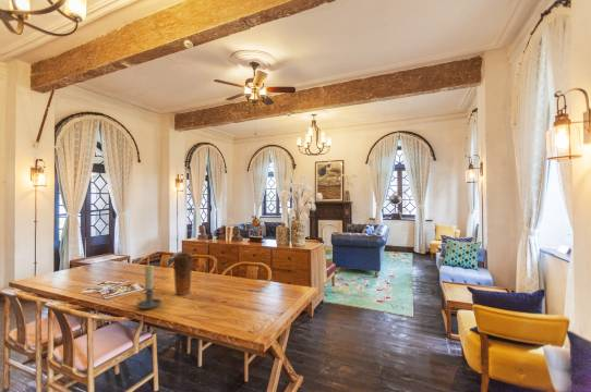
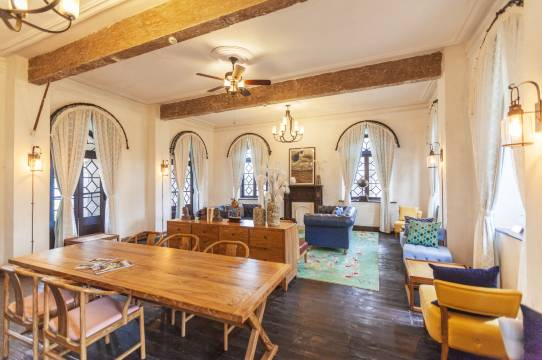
- vase (182, 273)
- candle holder (147, 285)
